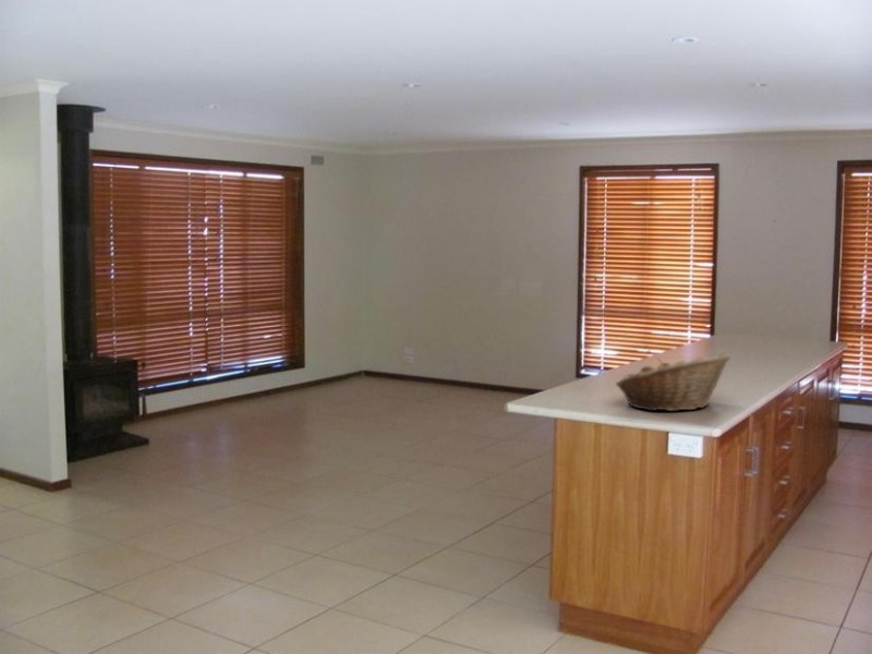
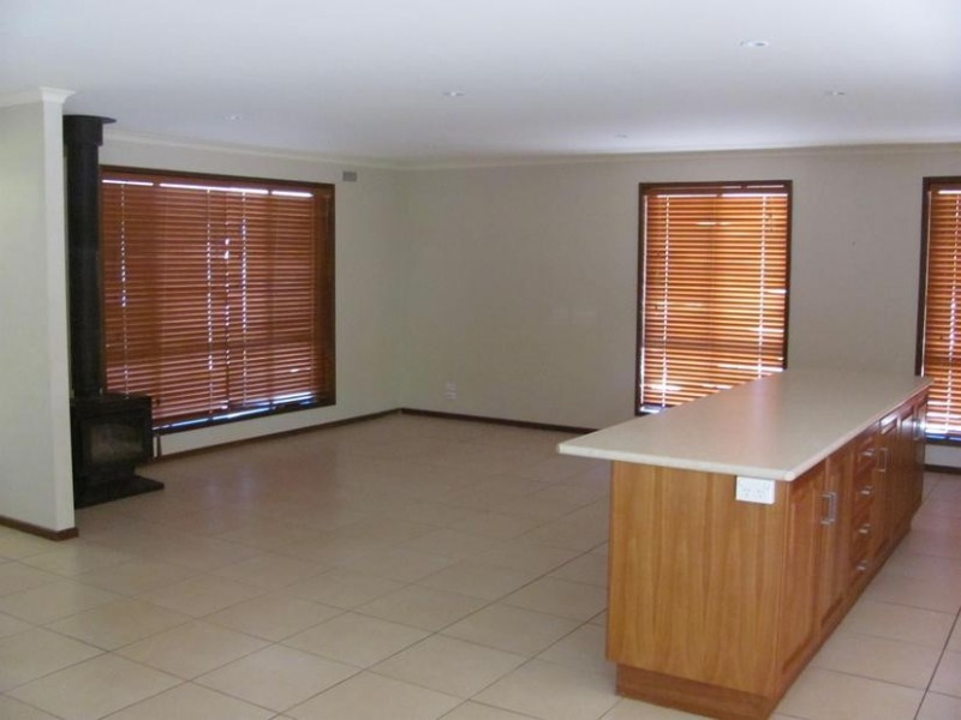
- fruit basket (674, 378)
